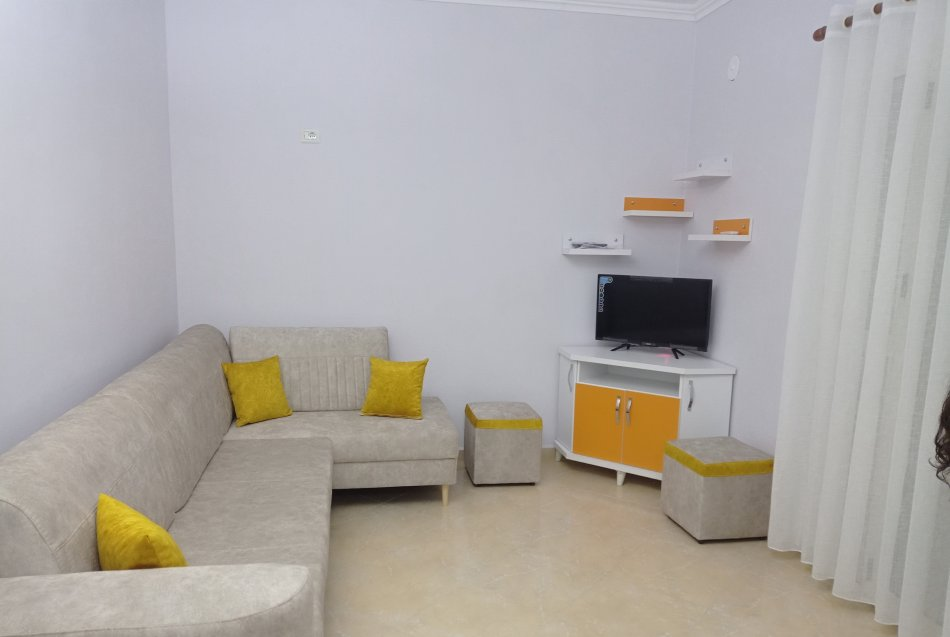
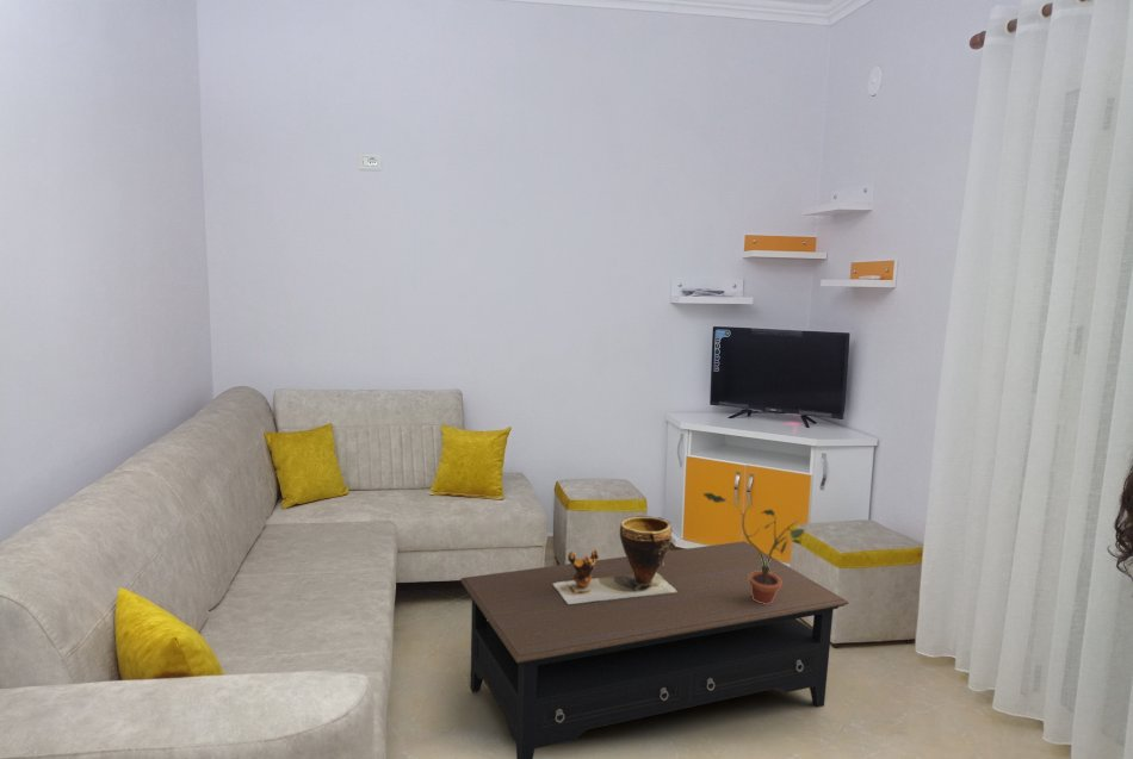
+ clay pot (625, 553)
+ potted plant (755, 547)
+ coffee table (649, 643)
